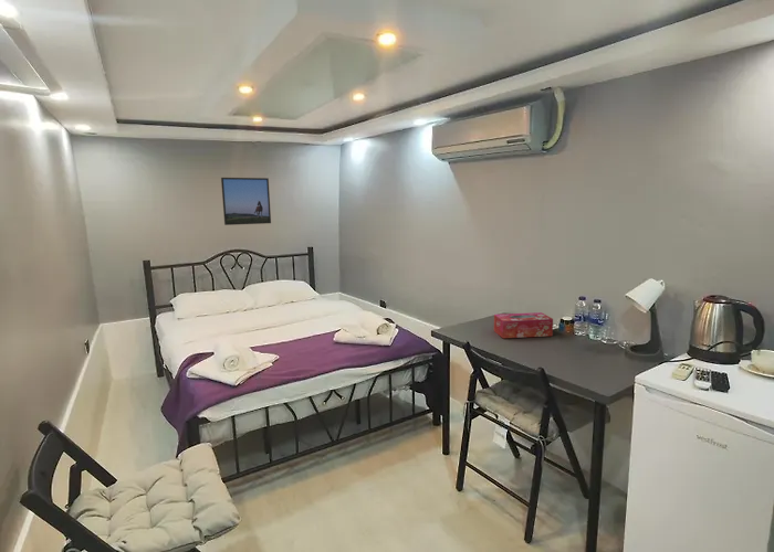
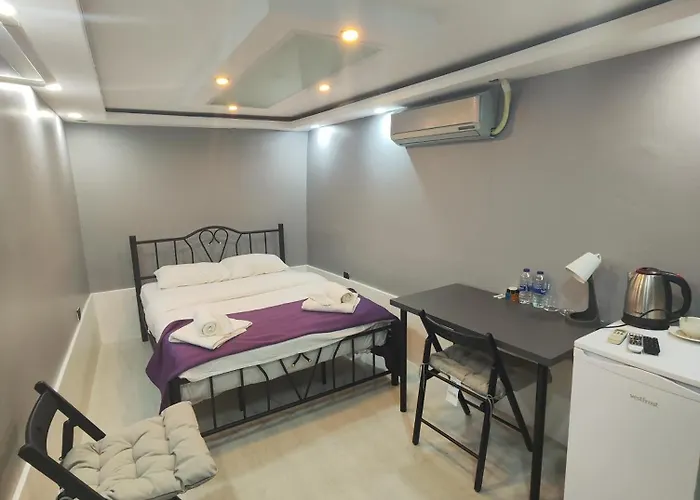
- tissue box (522, 325)
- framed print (247, 201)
